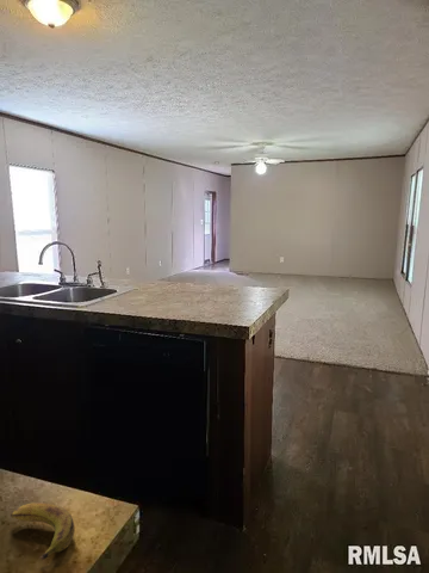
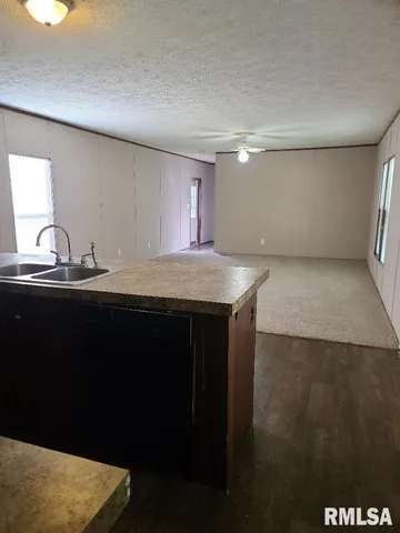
- banana (39, 520)
